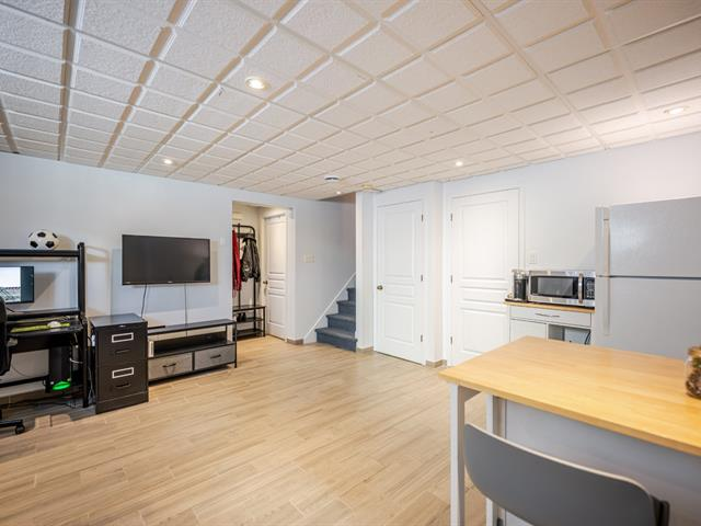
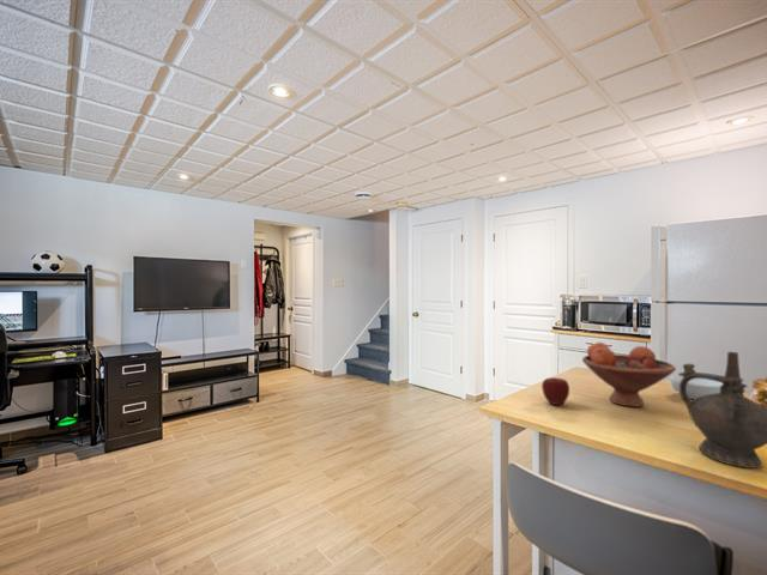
+ cereal bowl (696, 388)
+ apple (555, 391)
+ fruit bowl (626, 374)
+ ceremonial vessel (725, 402)
